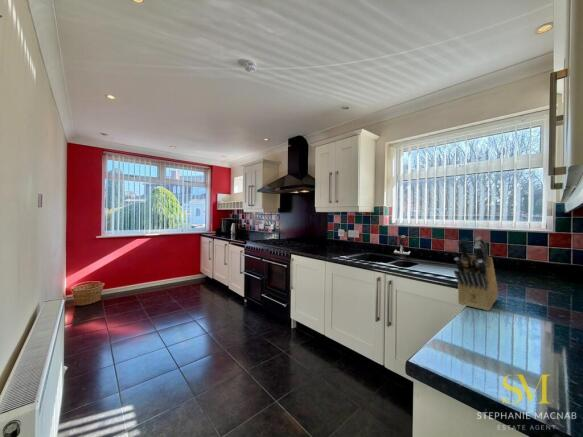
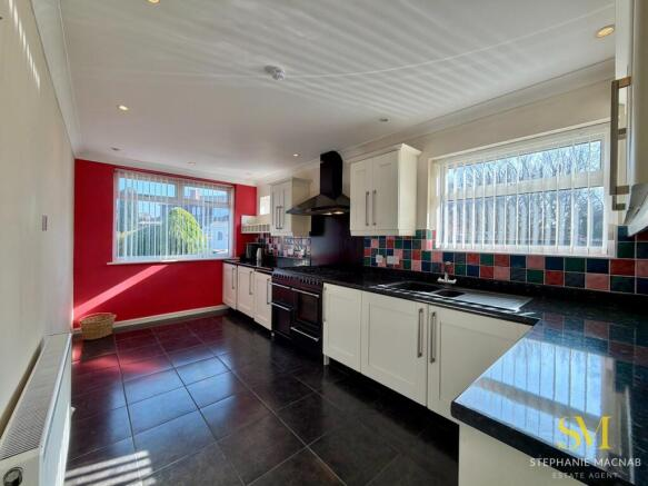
- knife block (477, 269)
